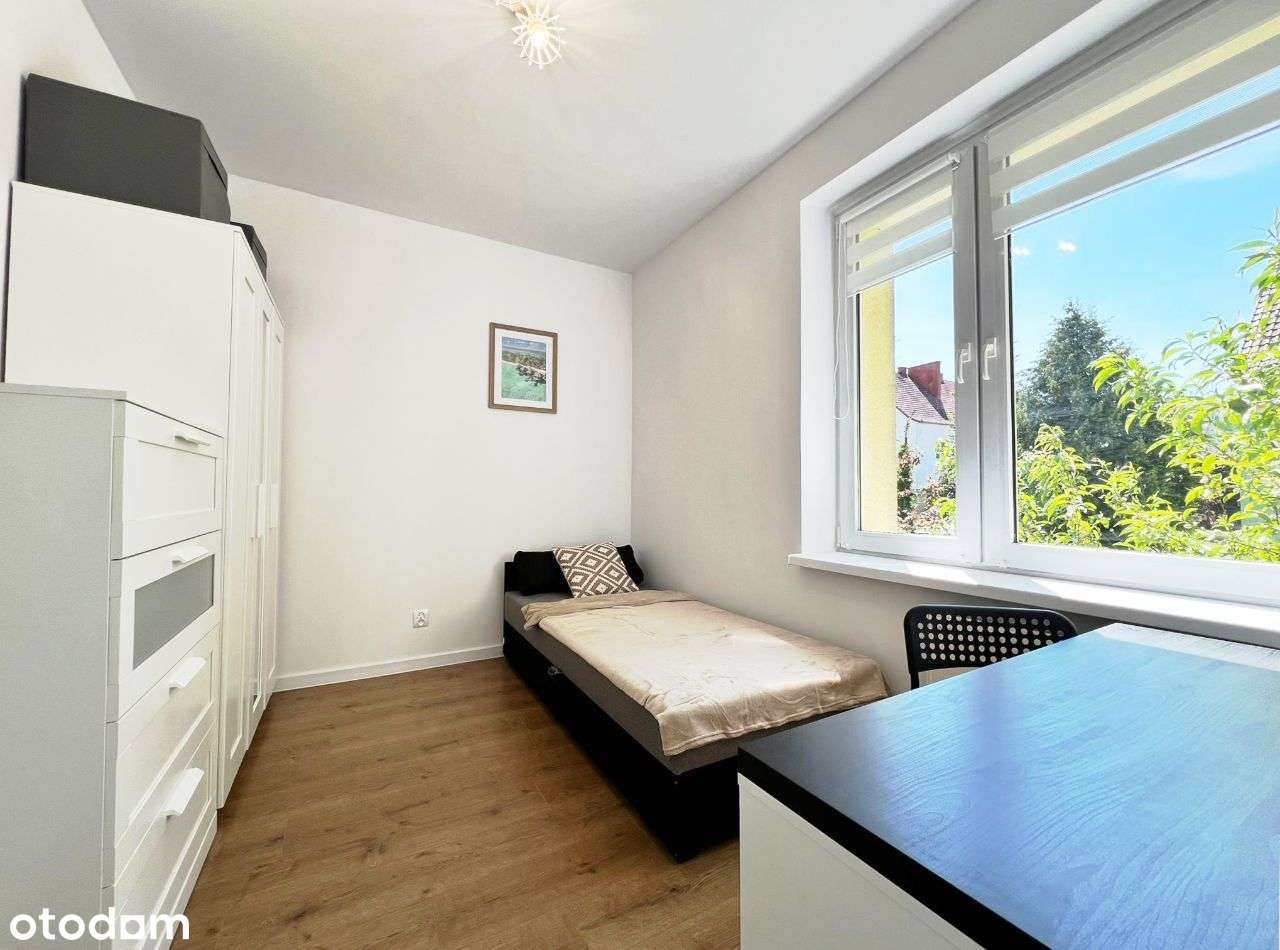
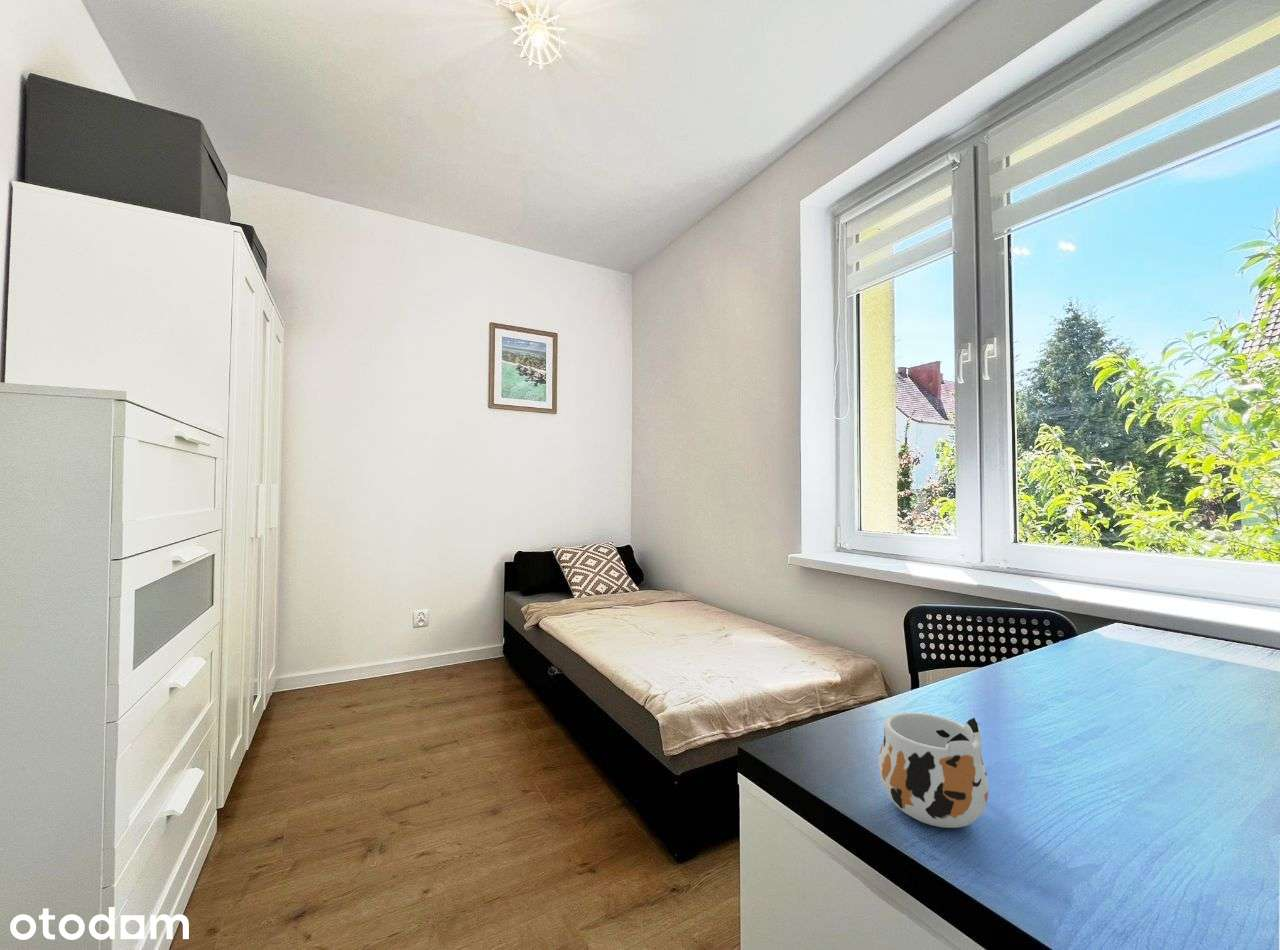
+ mug (936, 757)
